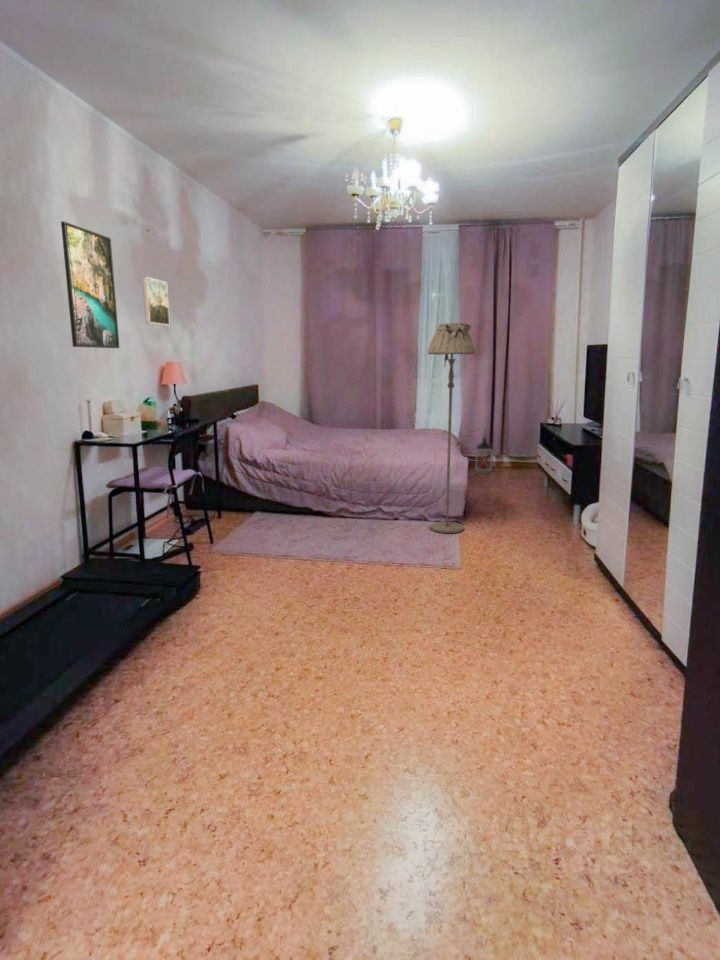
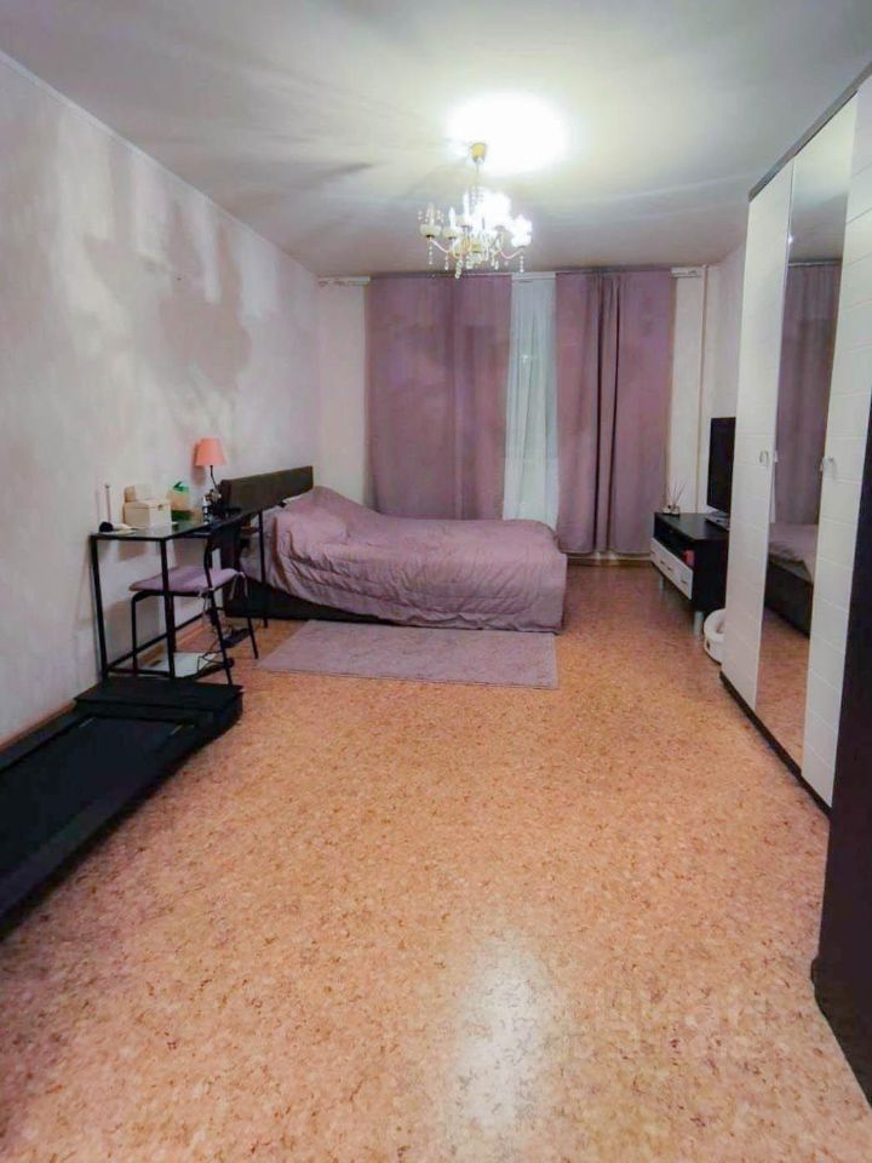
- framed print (156, 302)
- lantern (485, 450)
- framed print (92, 290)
- floor lamp (449, 429)
